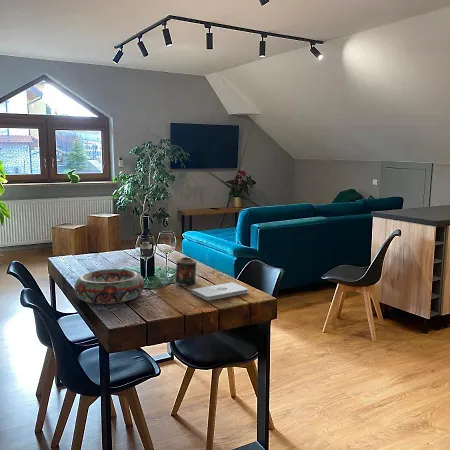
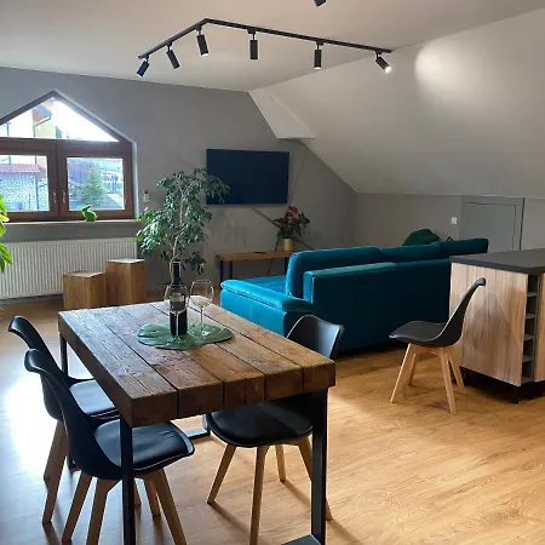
- candle (183, 270)
- decorative bowl (110, 286)
- notepad (220, 291)
